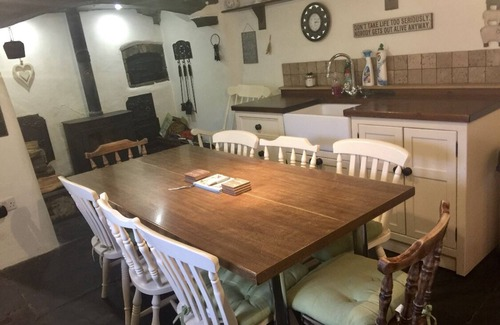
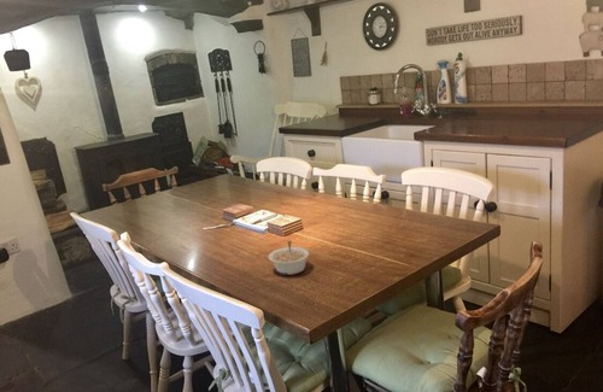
+ legume (288, 259)
